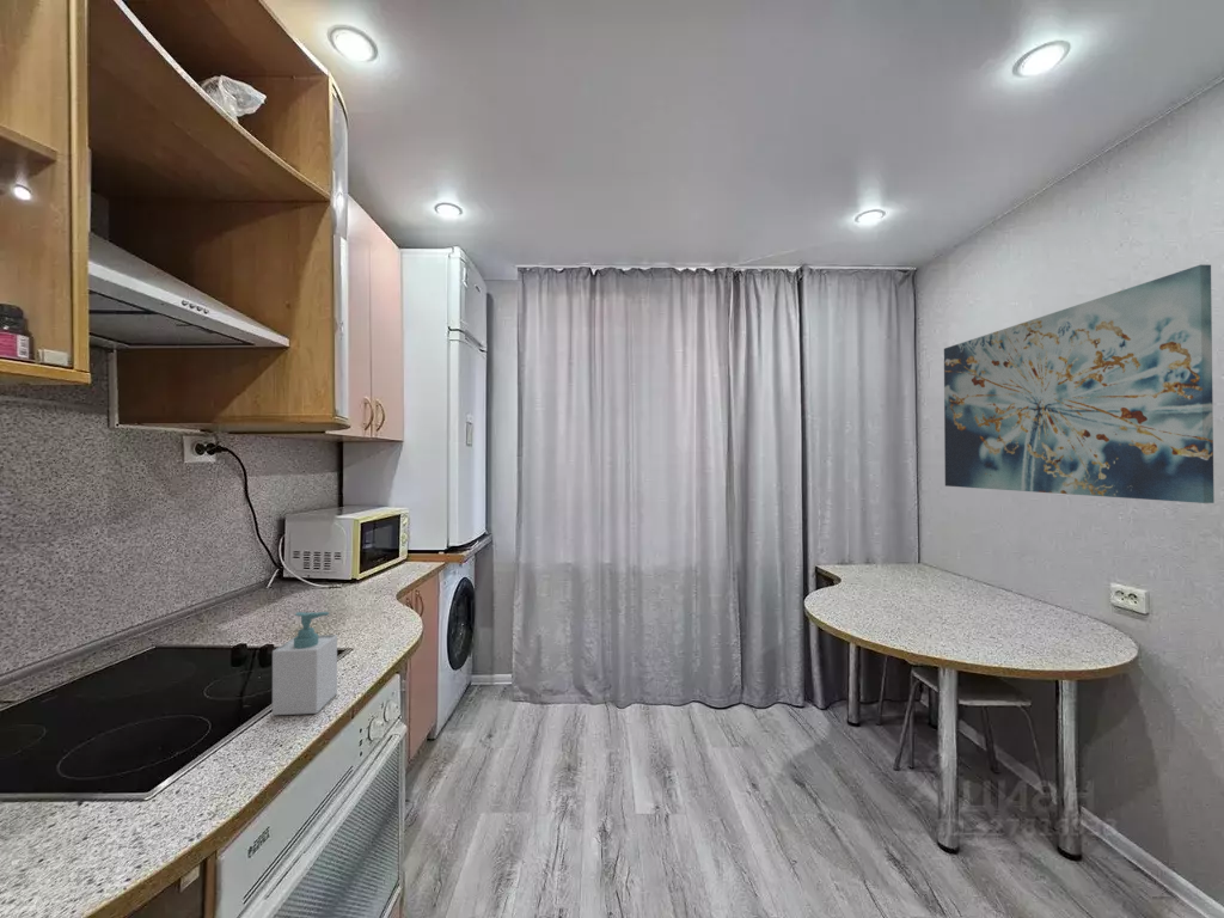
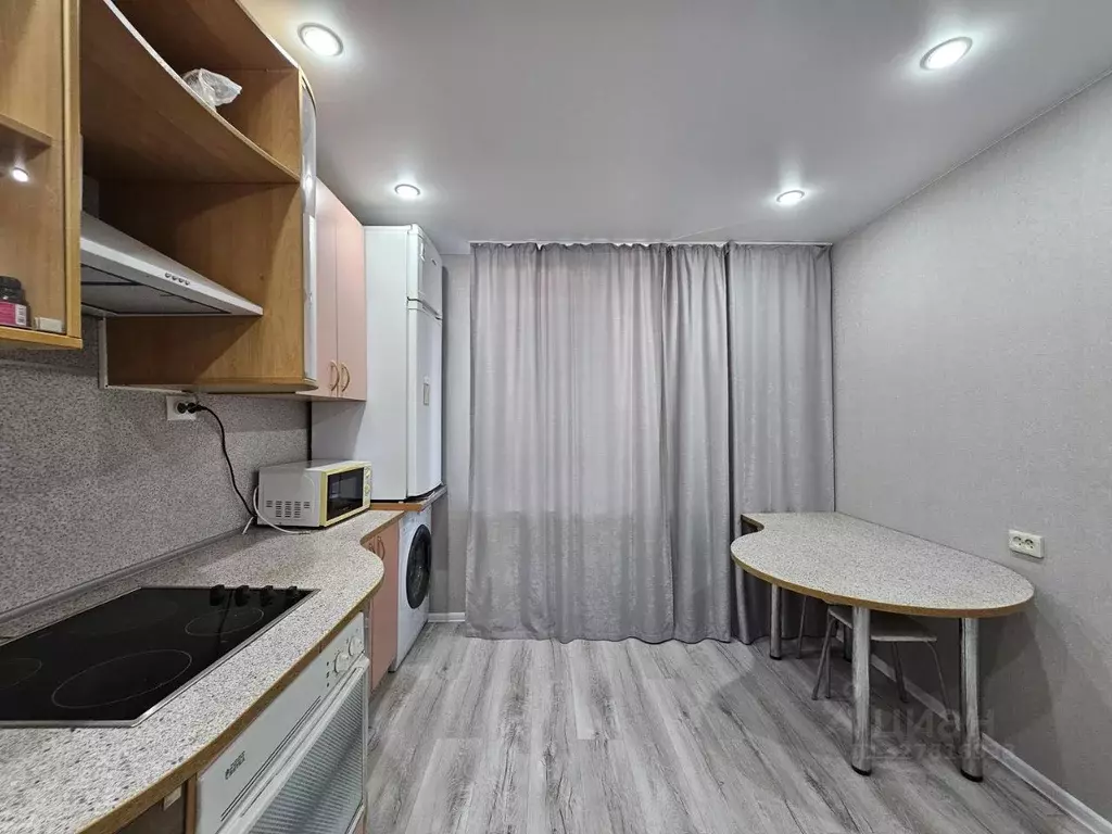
- wall art (1042, 404)
- soap bottle (306, 657)
